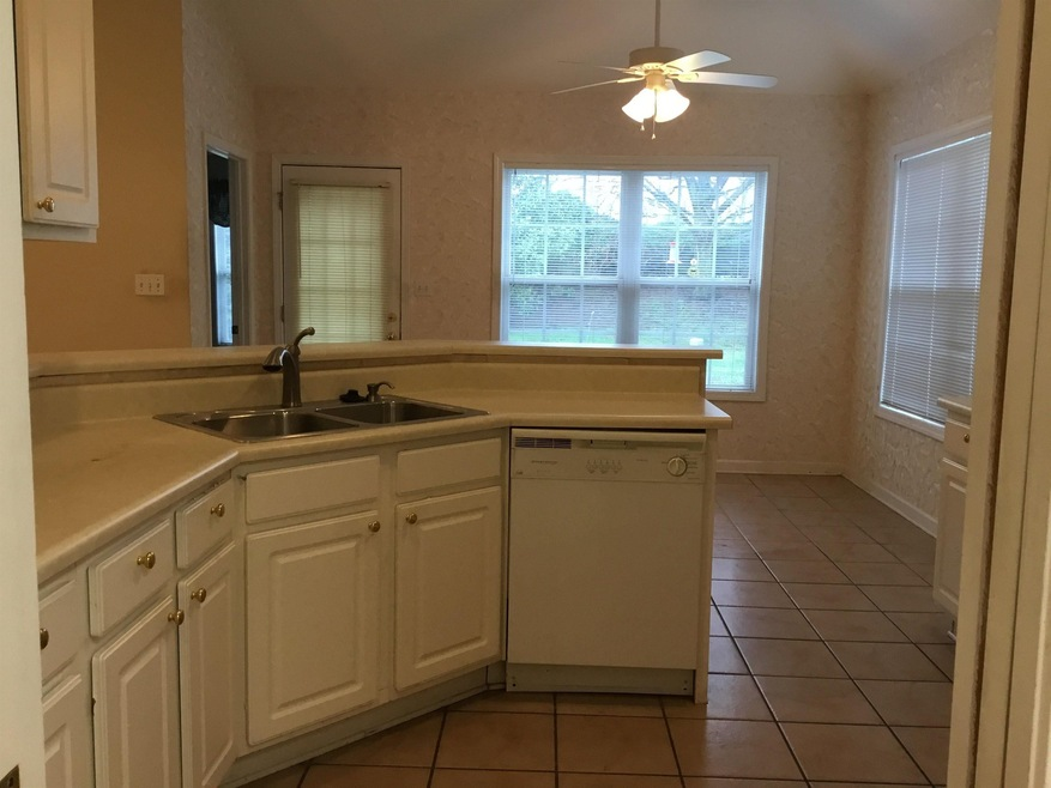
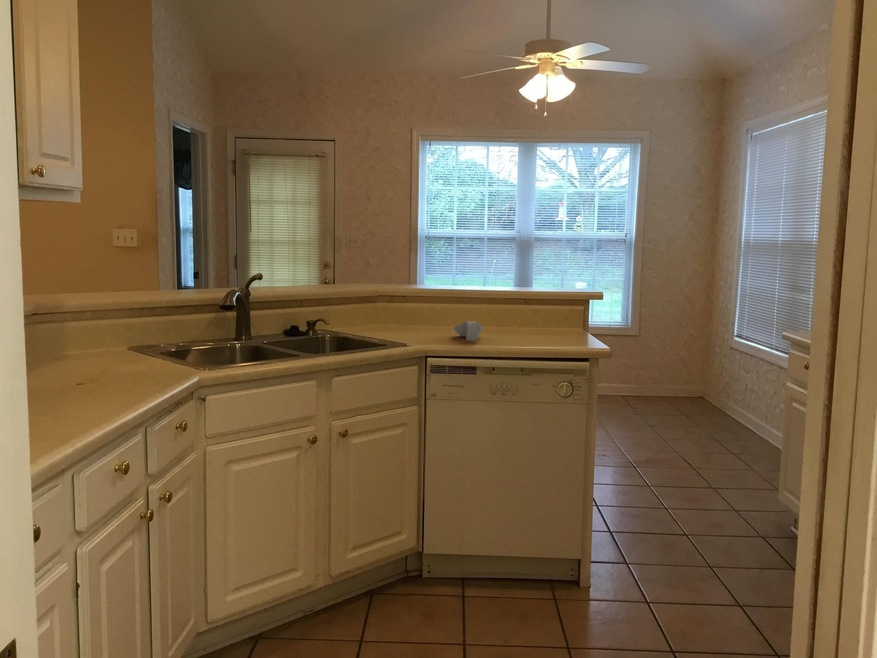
+ spoon rest (469, 328)
